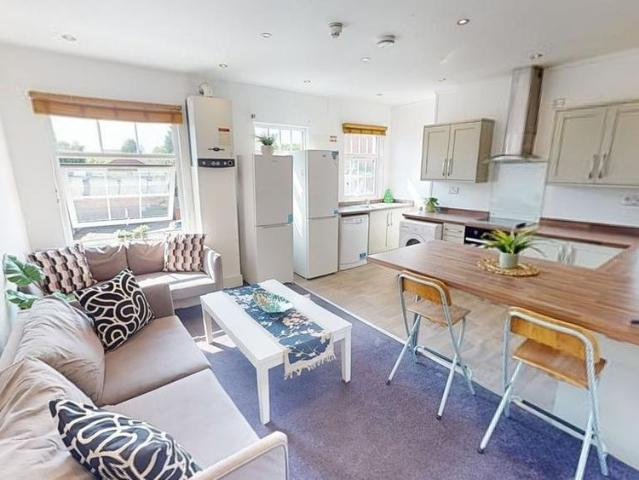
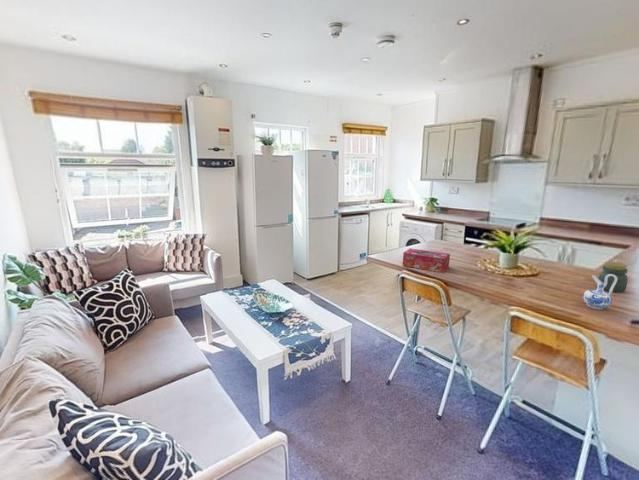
+ jar (613, 277)
+ ceramic pitcher (599, 290)
+ tissue box (426, 259)
